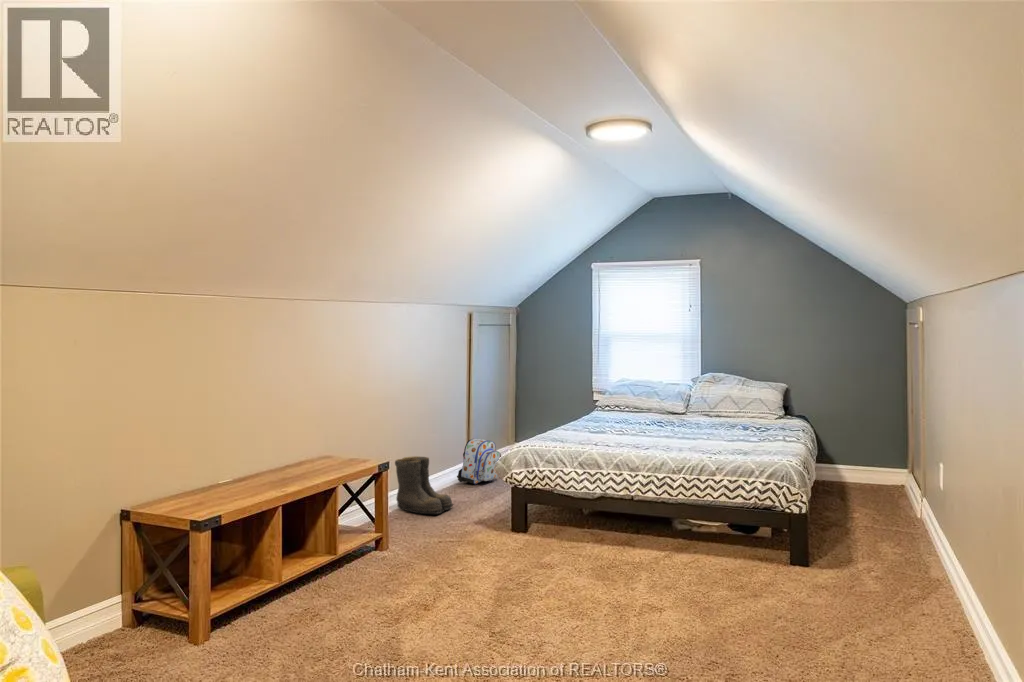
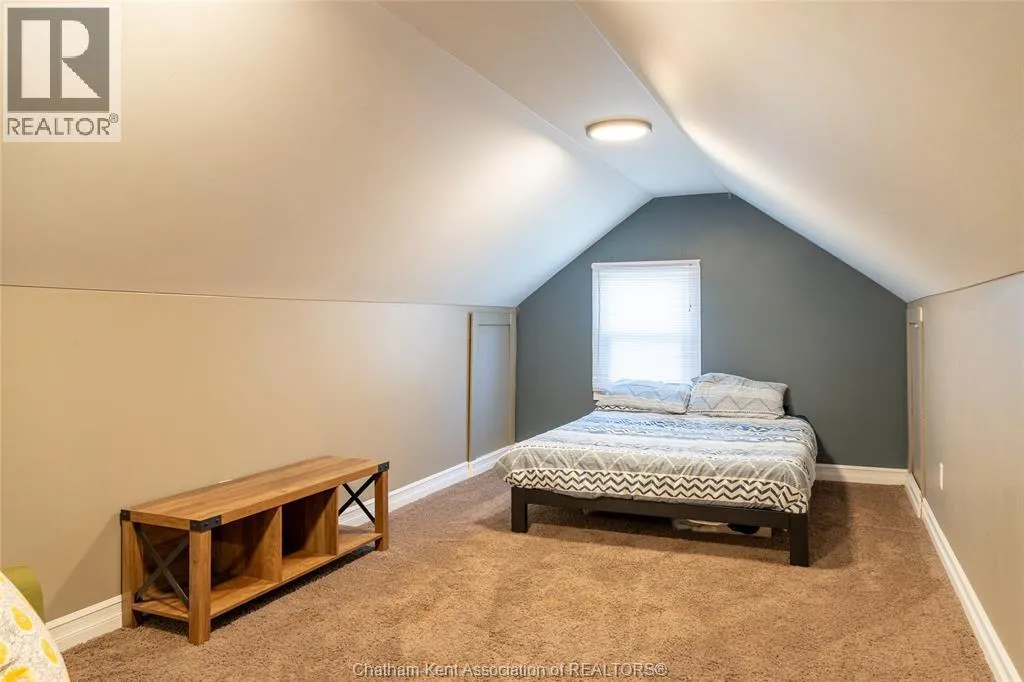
- backpack (480, 460)
- boots (423, 483)
